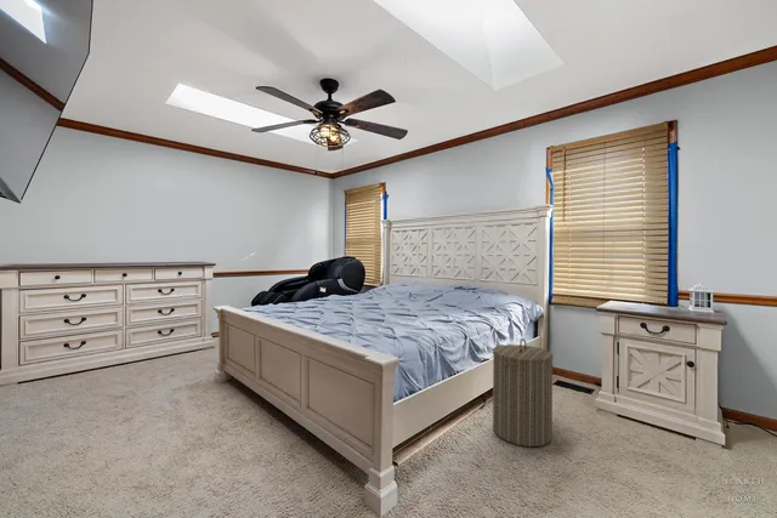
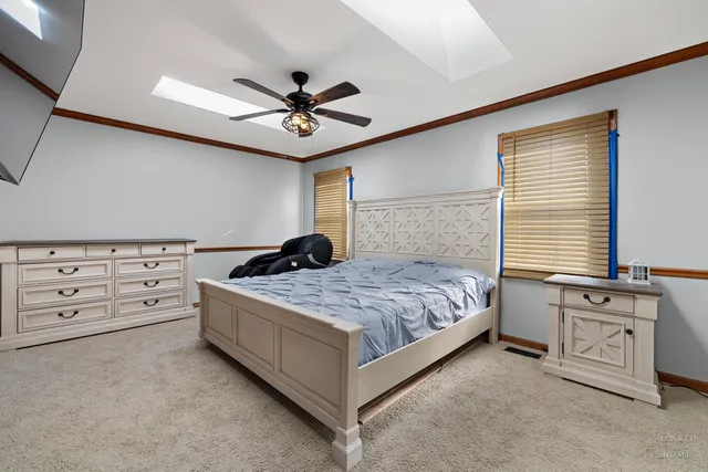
- laundry hamper (521, 385)
